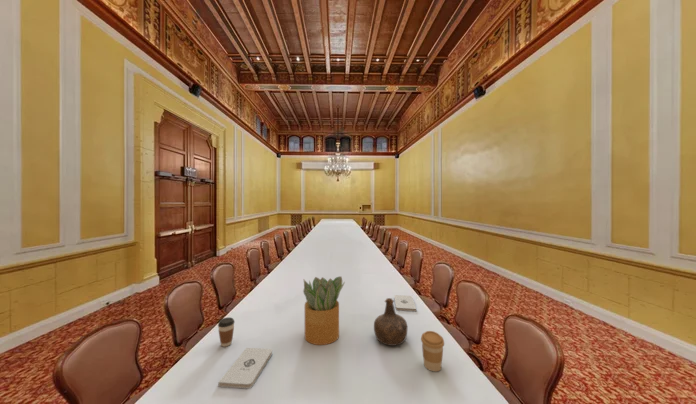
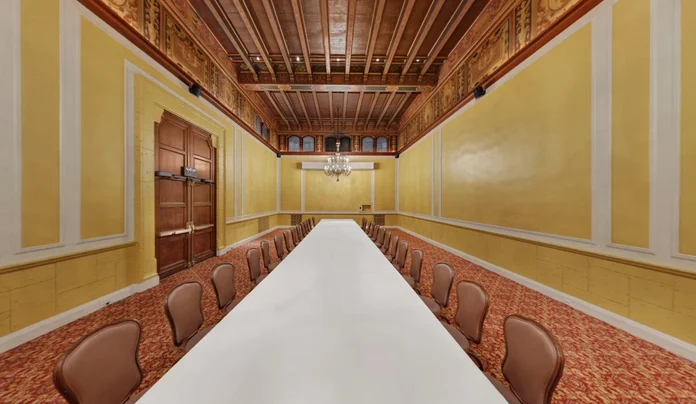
- coffee cup (432, 350)
- notepad (404, 302)
- potted plant (324, 307)
- coffee cup (226, 332)
- bottle (390, 319)
- notepad (248, 365)
